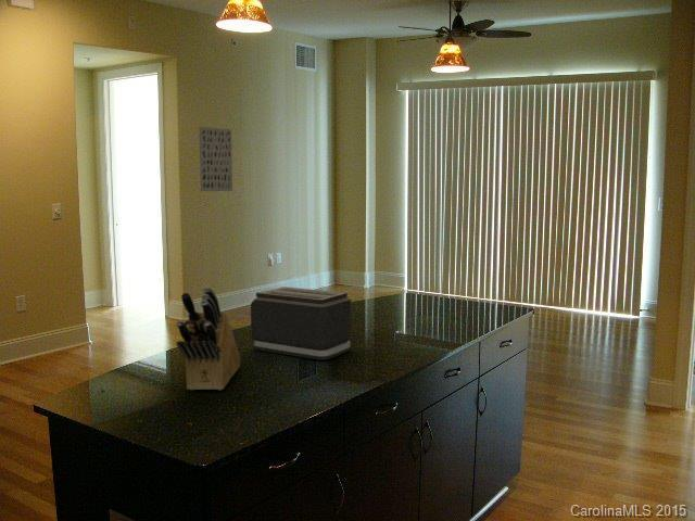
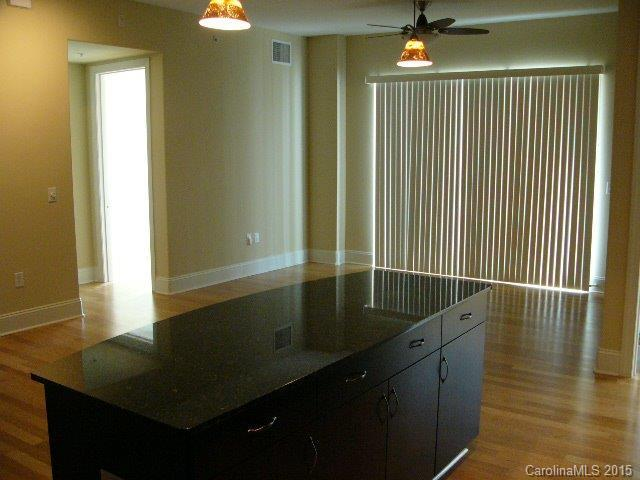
- wall art (216, 160)
- knife block (210, 332)
- toaster (299, 320)
